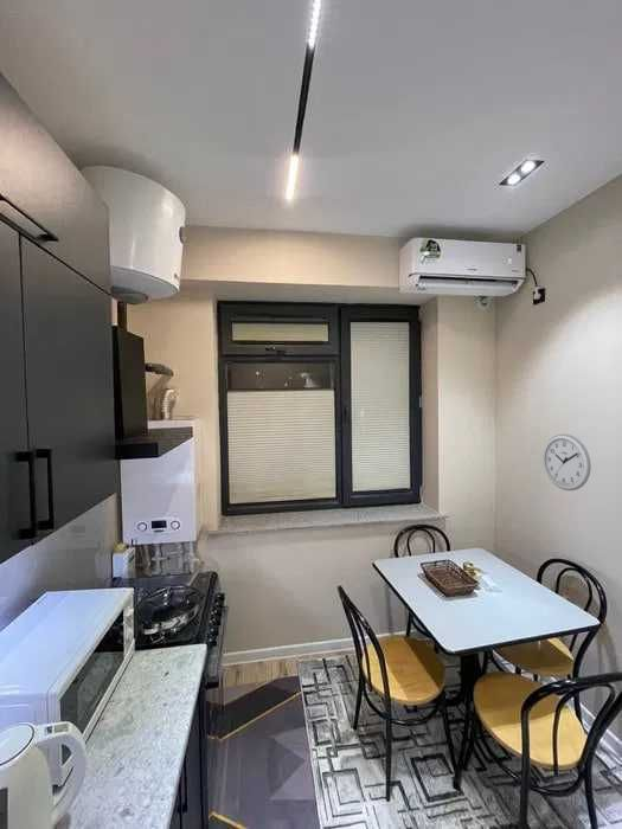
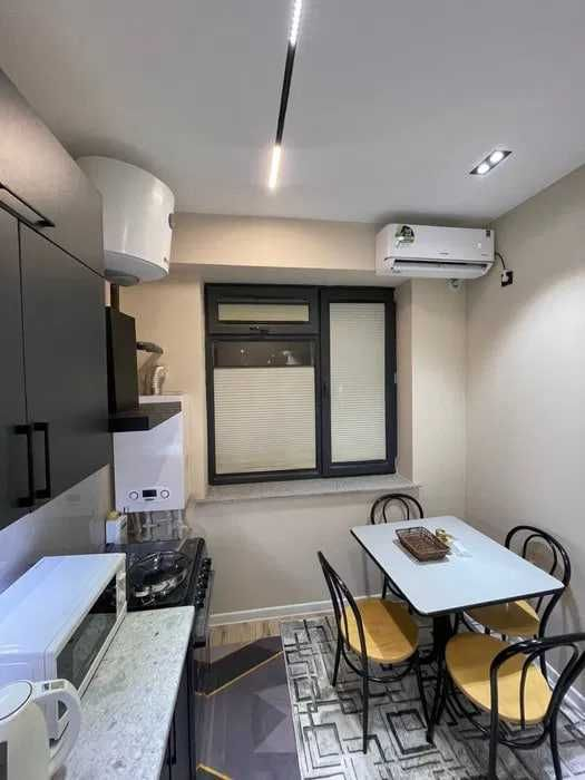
- wall clock (564, 462)
